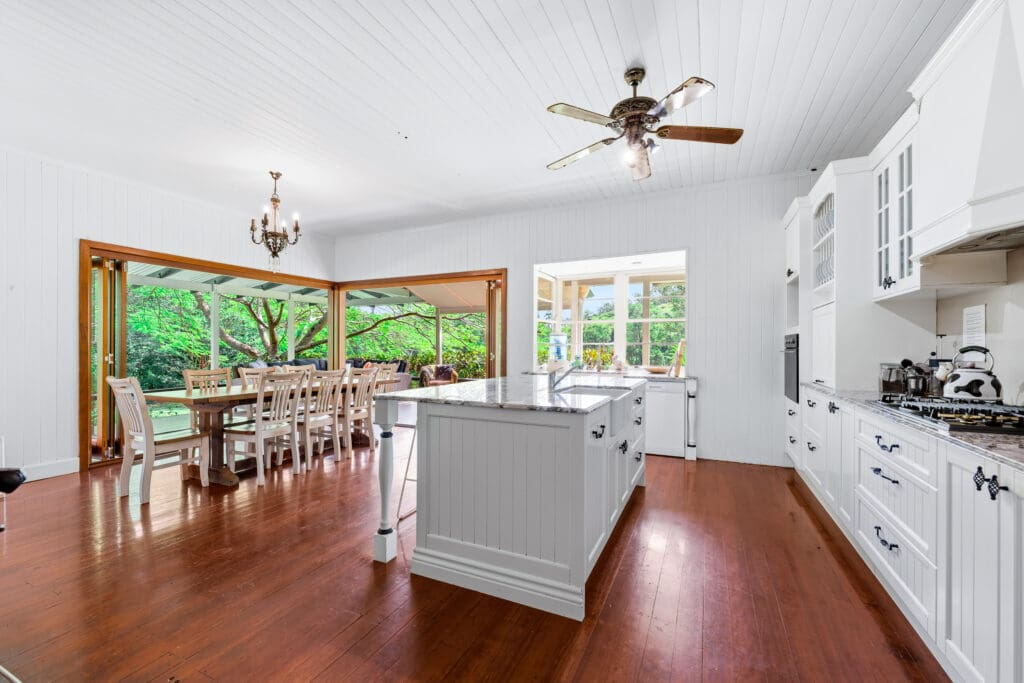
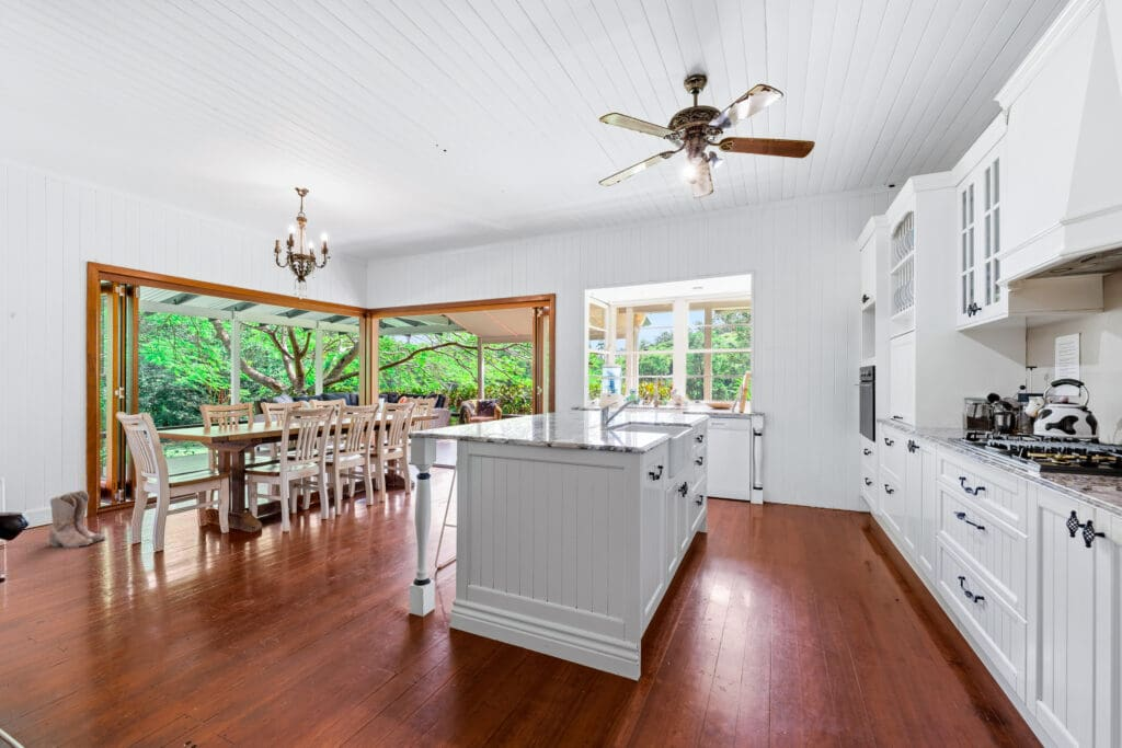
+ boots (78, 517)
